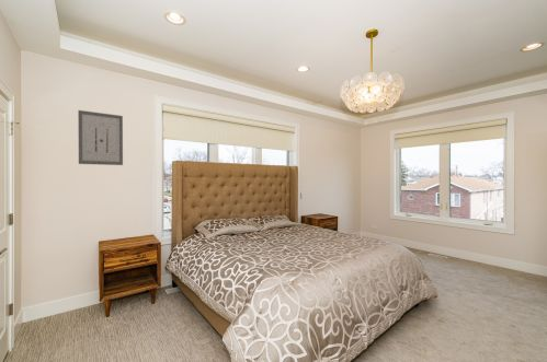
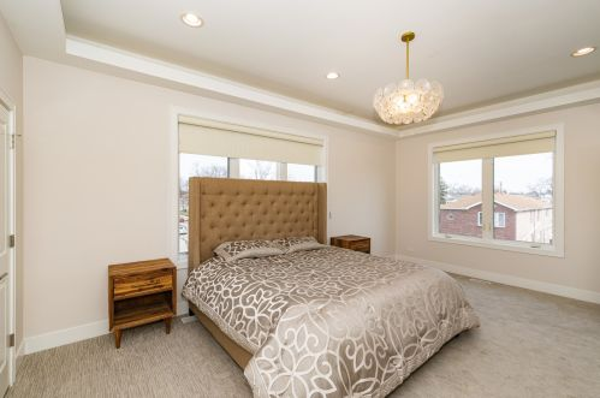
- wall art (101, 139)
